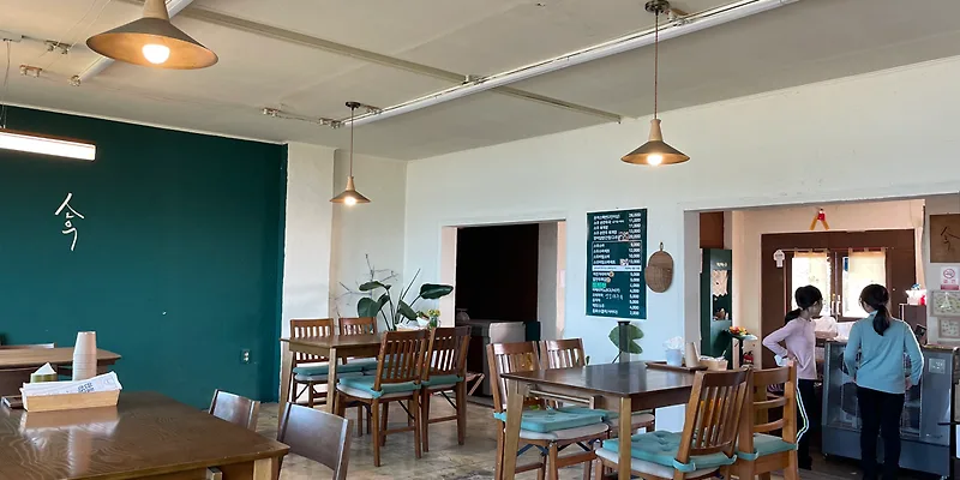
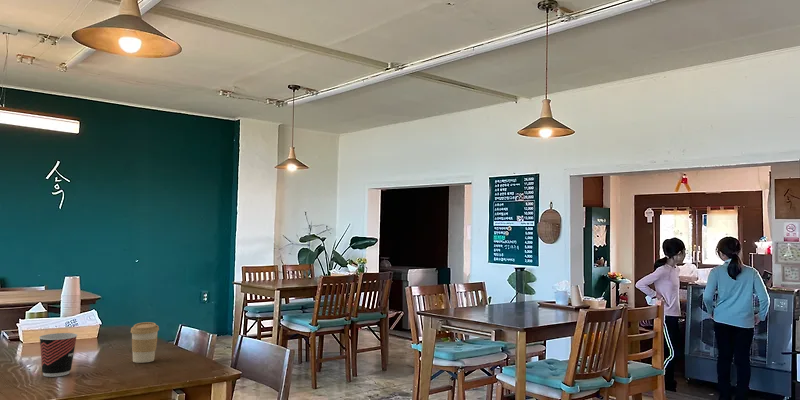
+ cup (57, 354)
+ coffee cup (144, 342)
